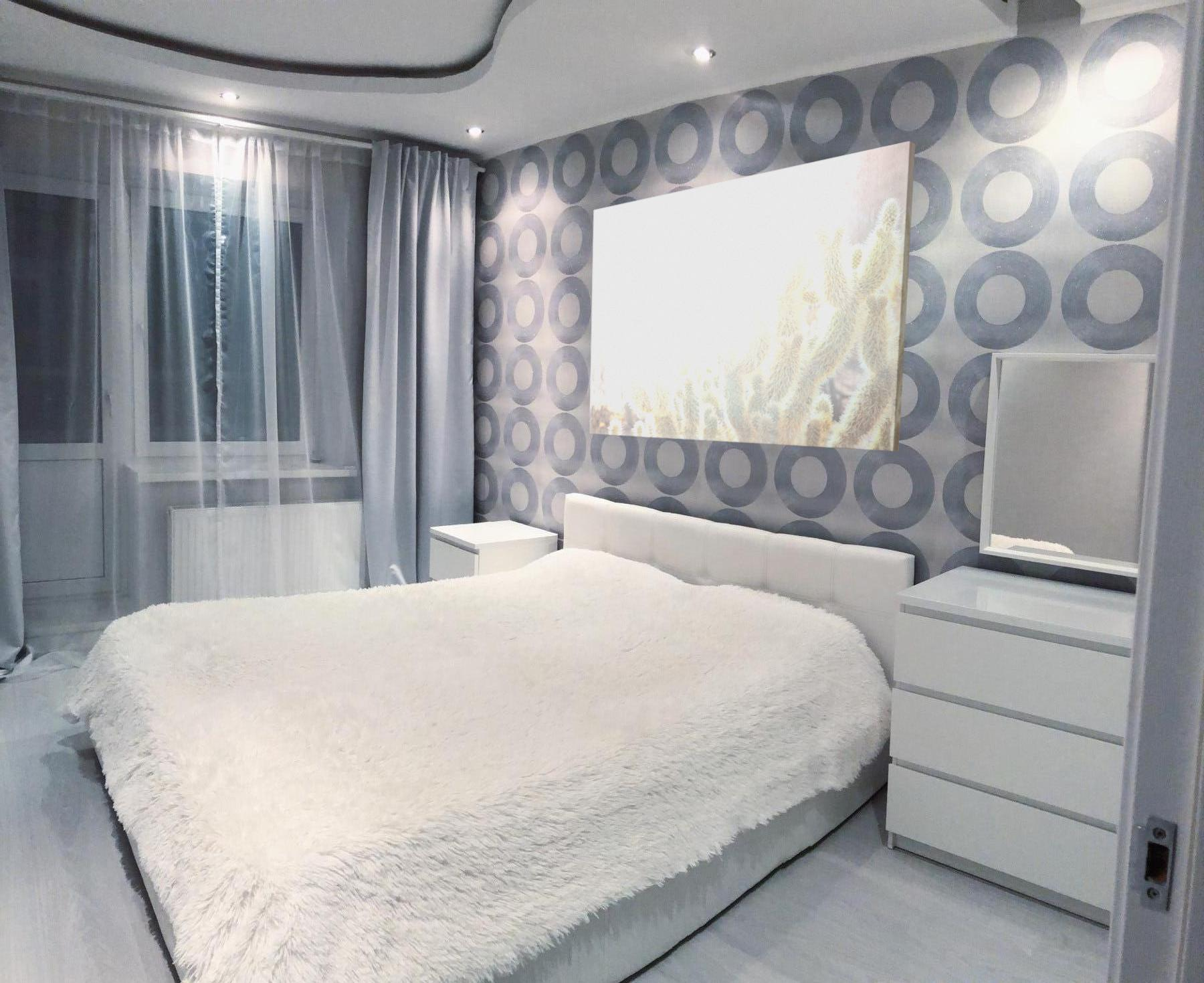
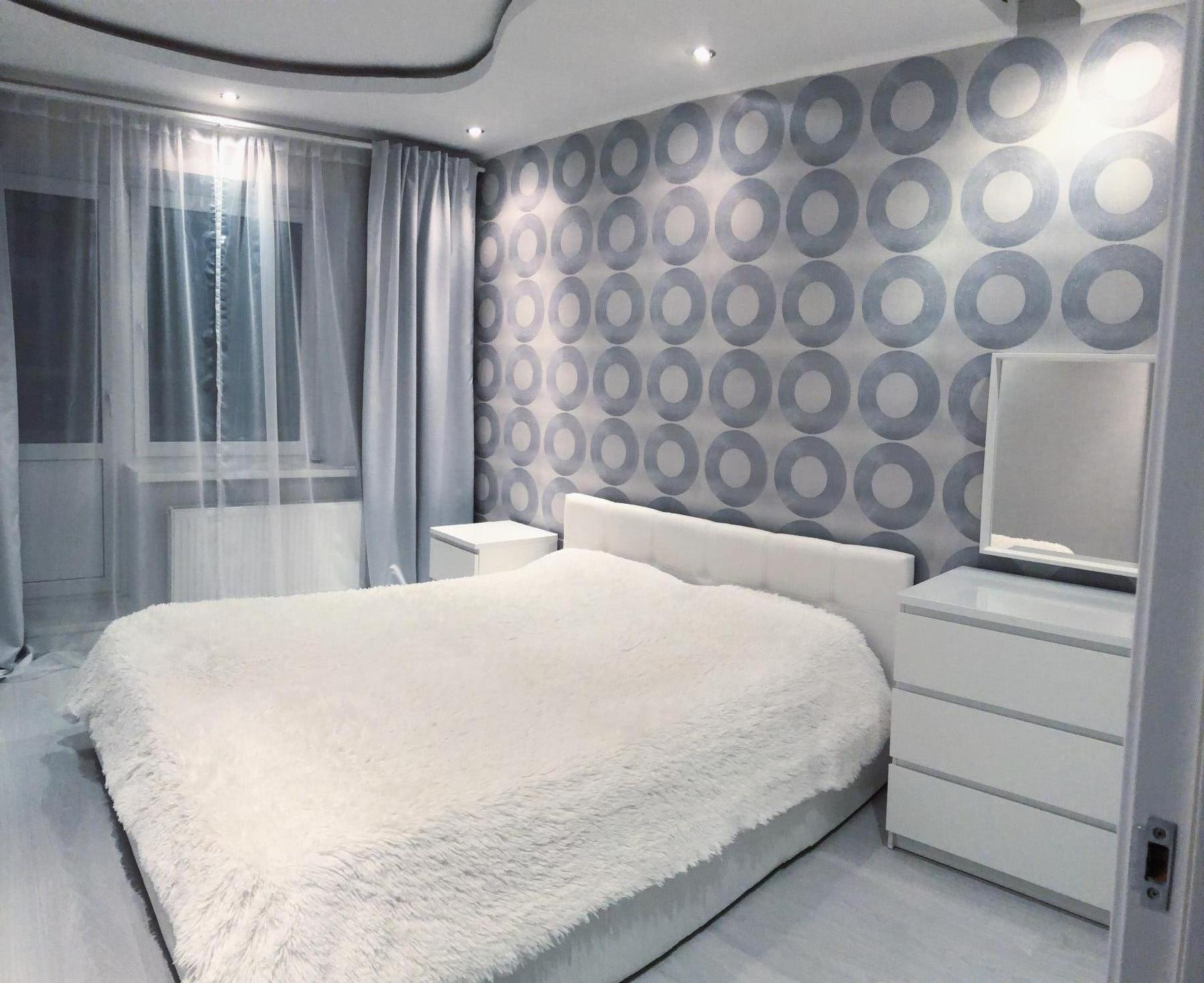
- wall art (724, 313)
